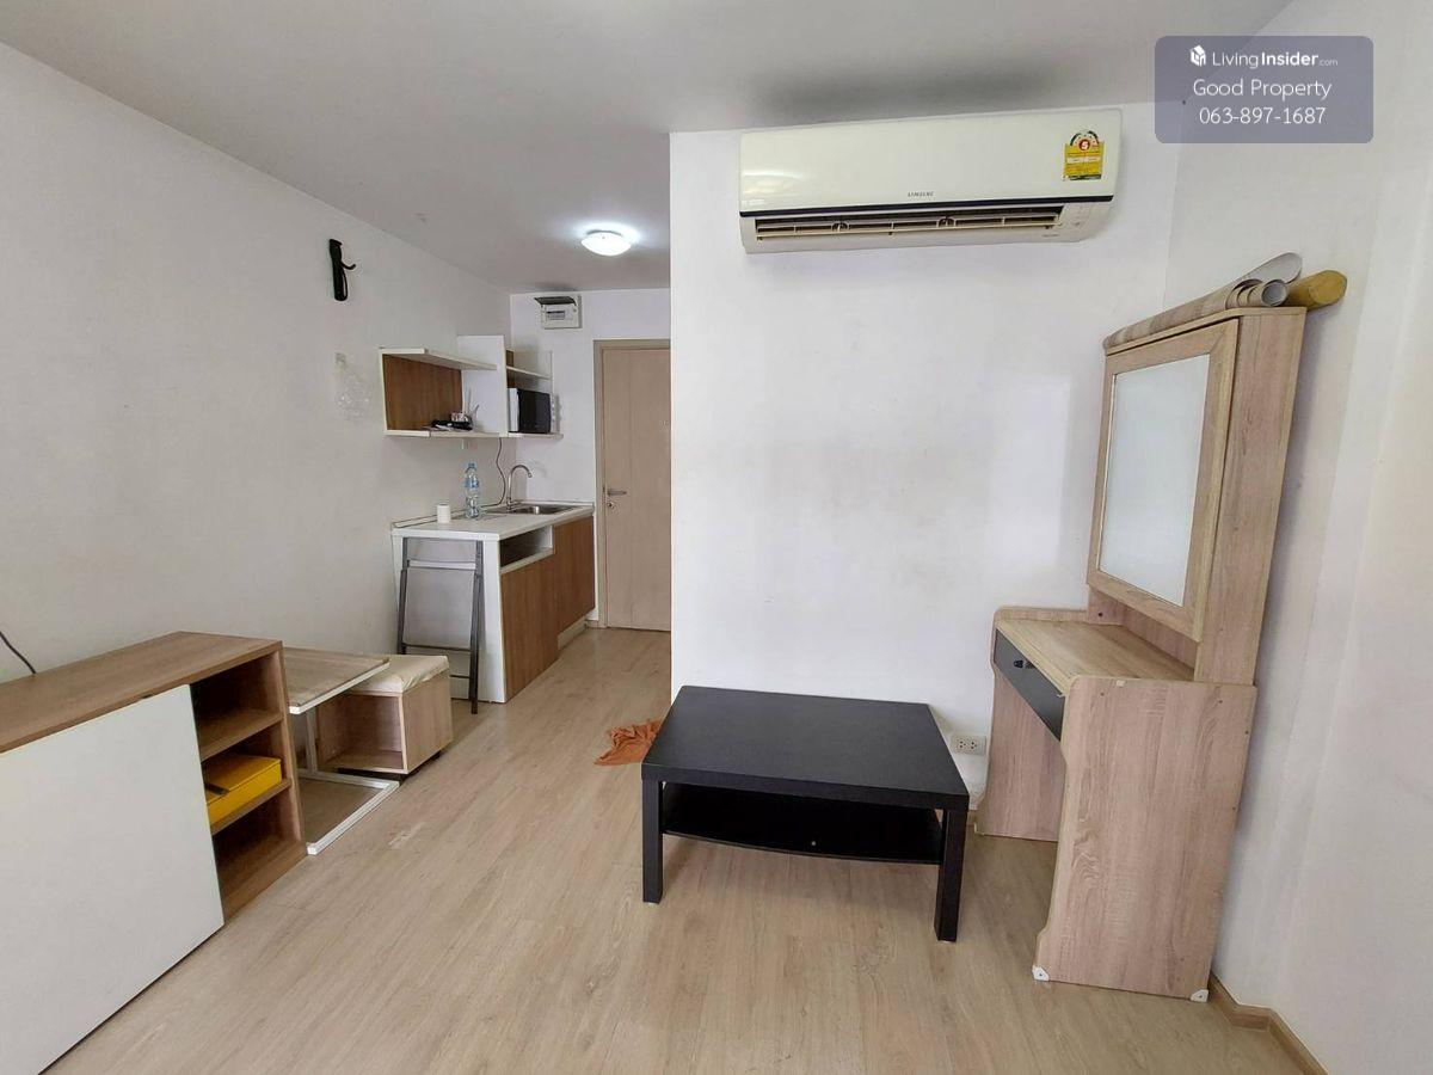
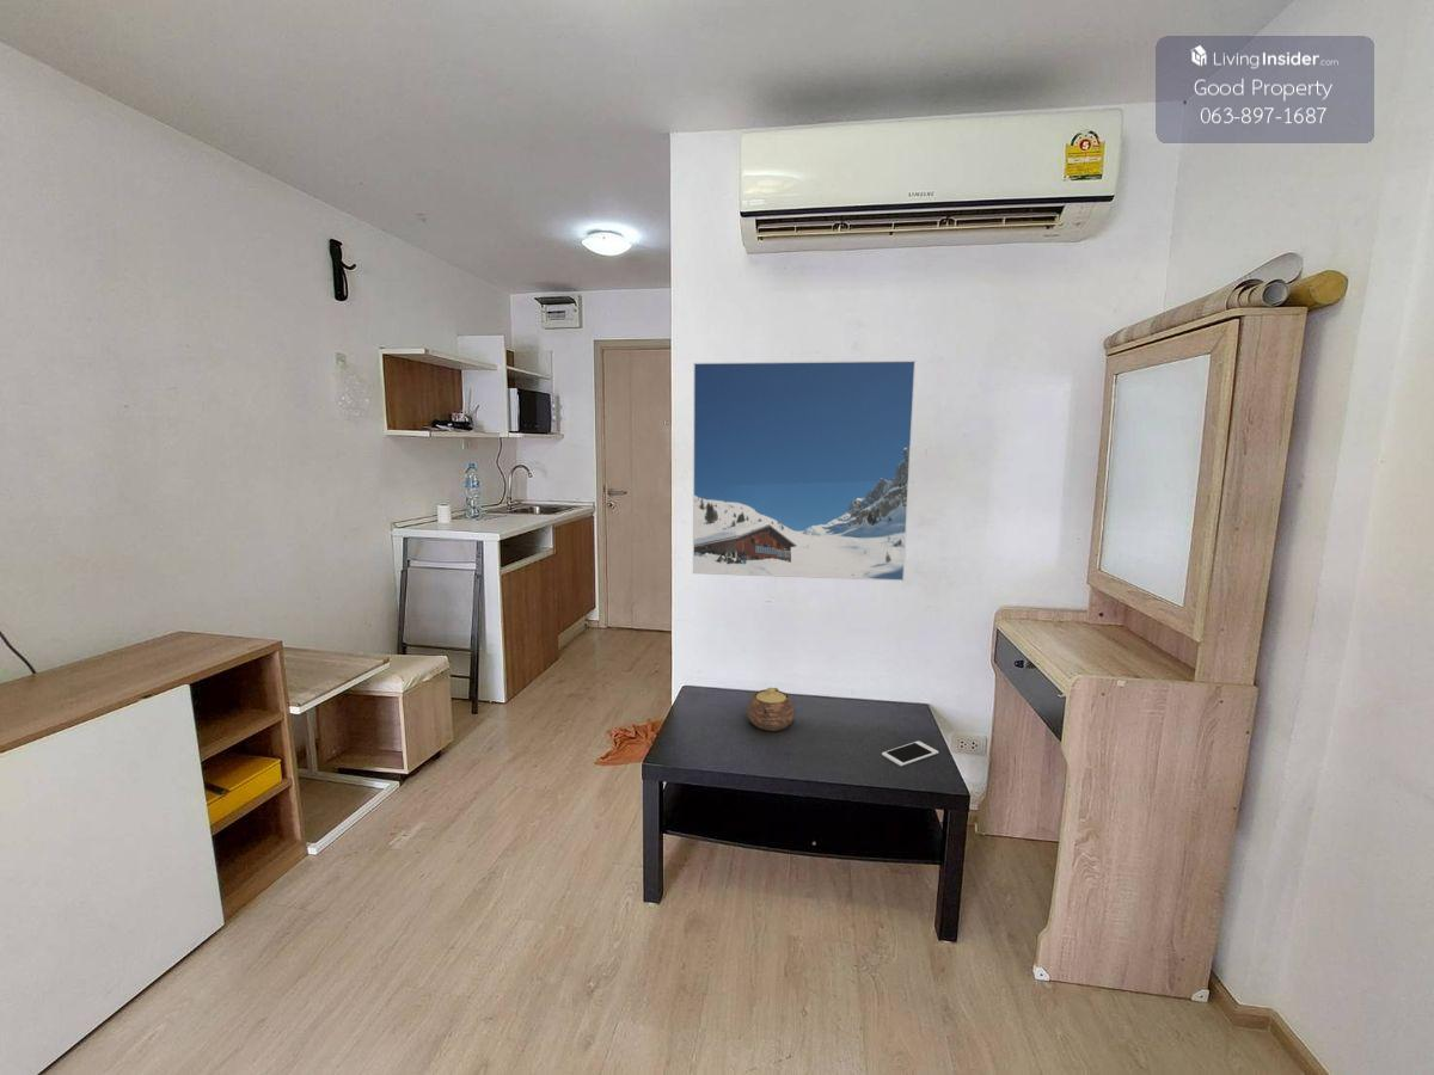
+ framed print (798, 472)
+ teapot (770, 707)
+ cell phone (909, 752)
